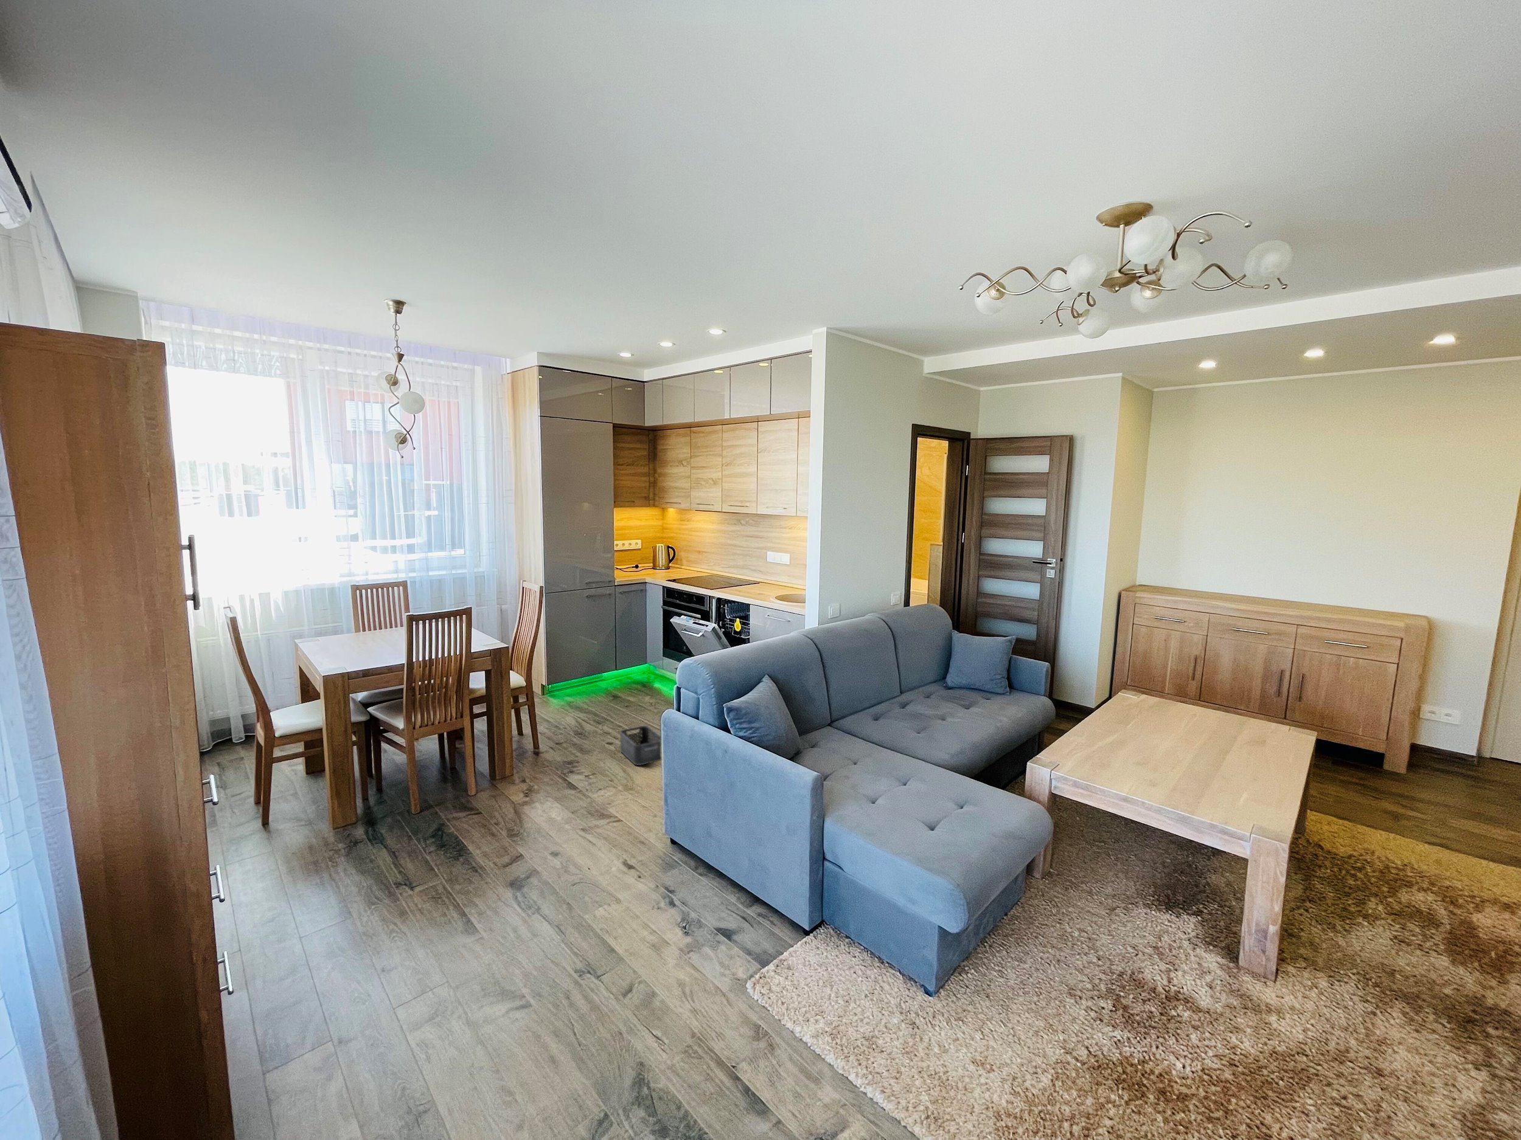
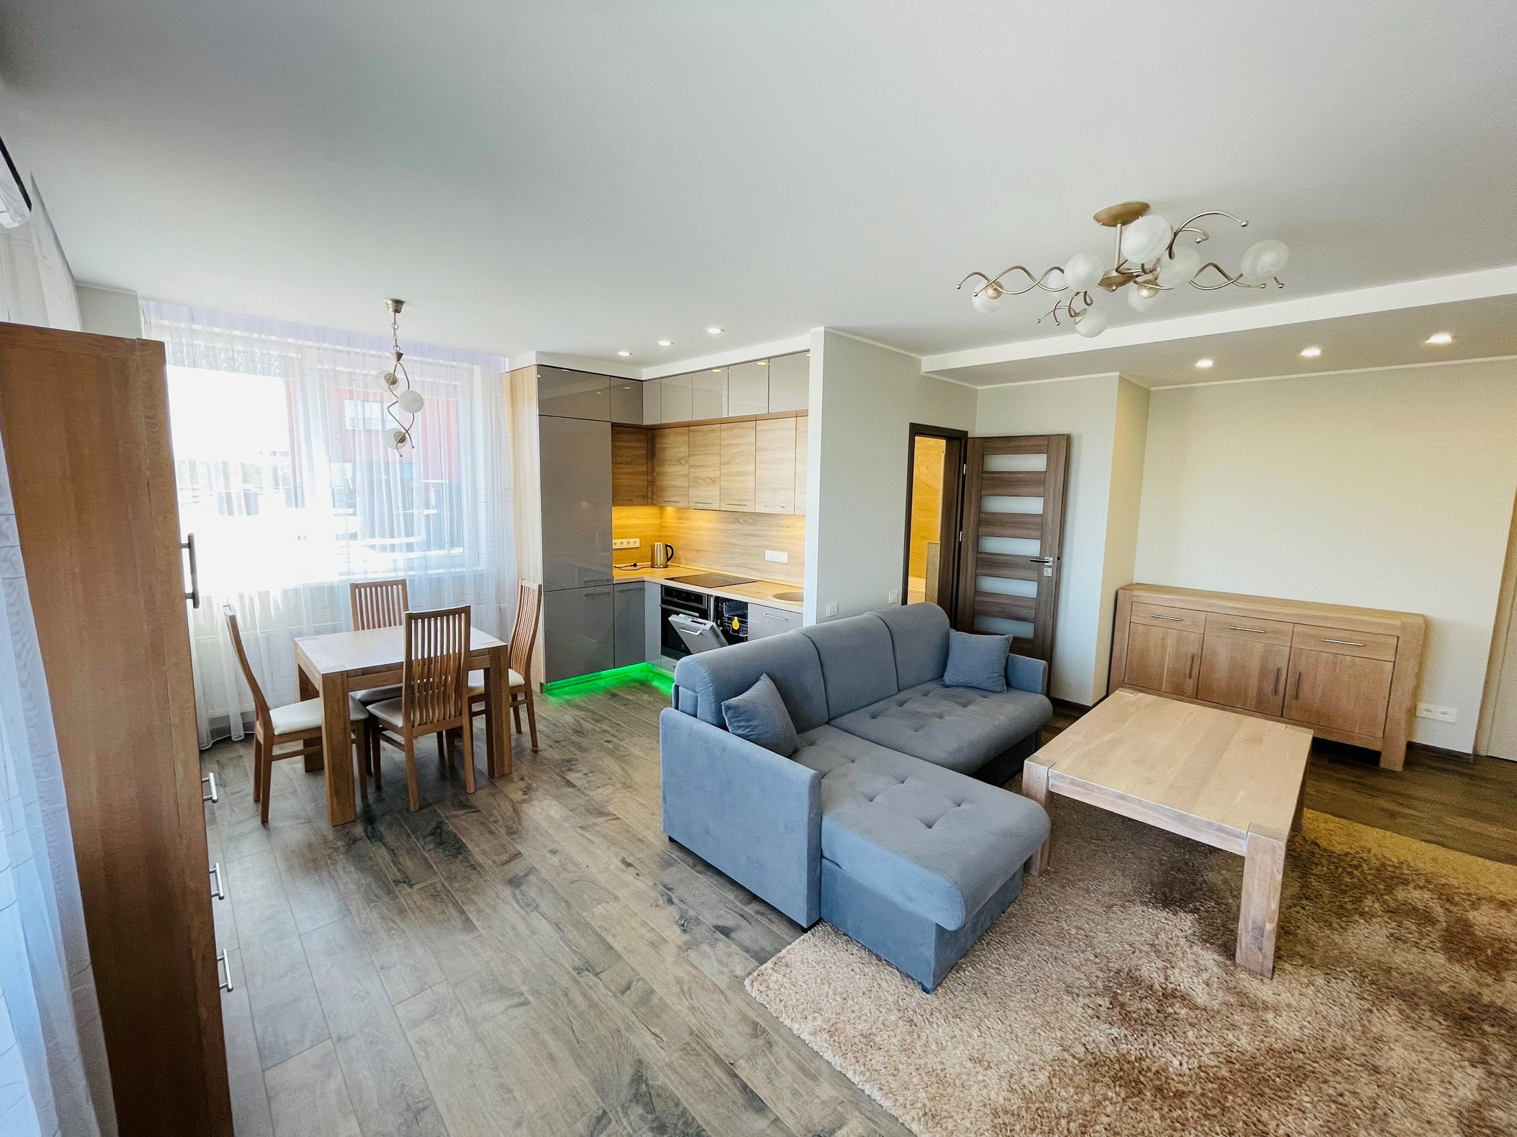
- storage bin (641, 745)
